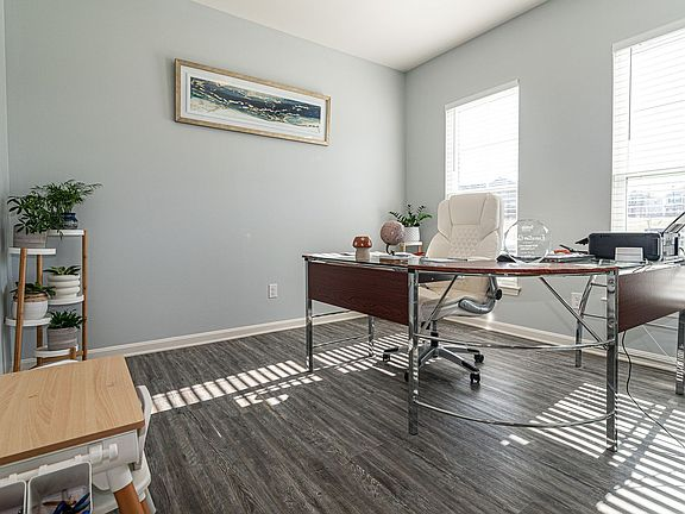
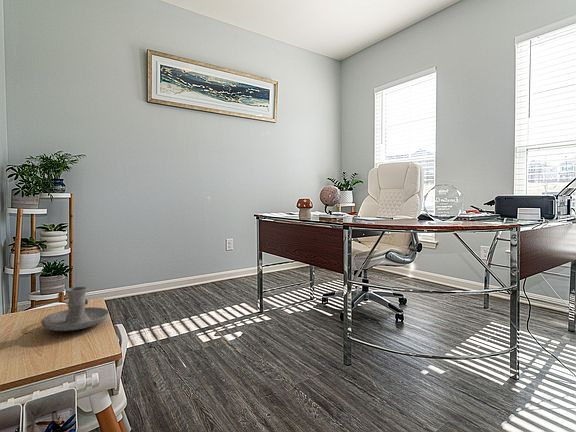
+ candle holder (75, 305)
